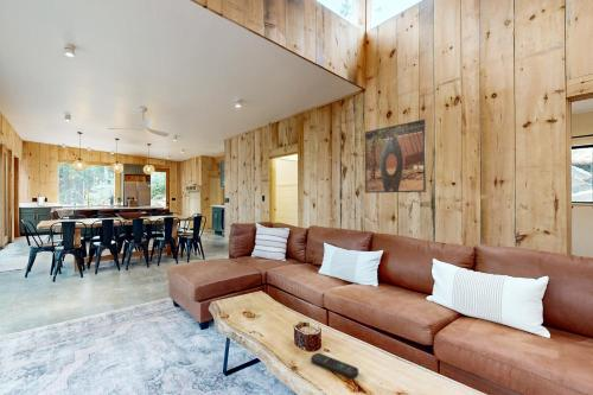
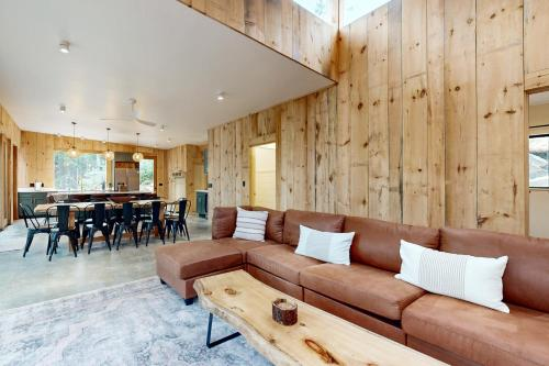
- remote control (333, 364)
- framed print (393, 159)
